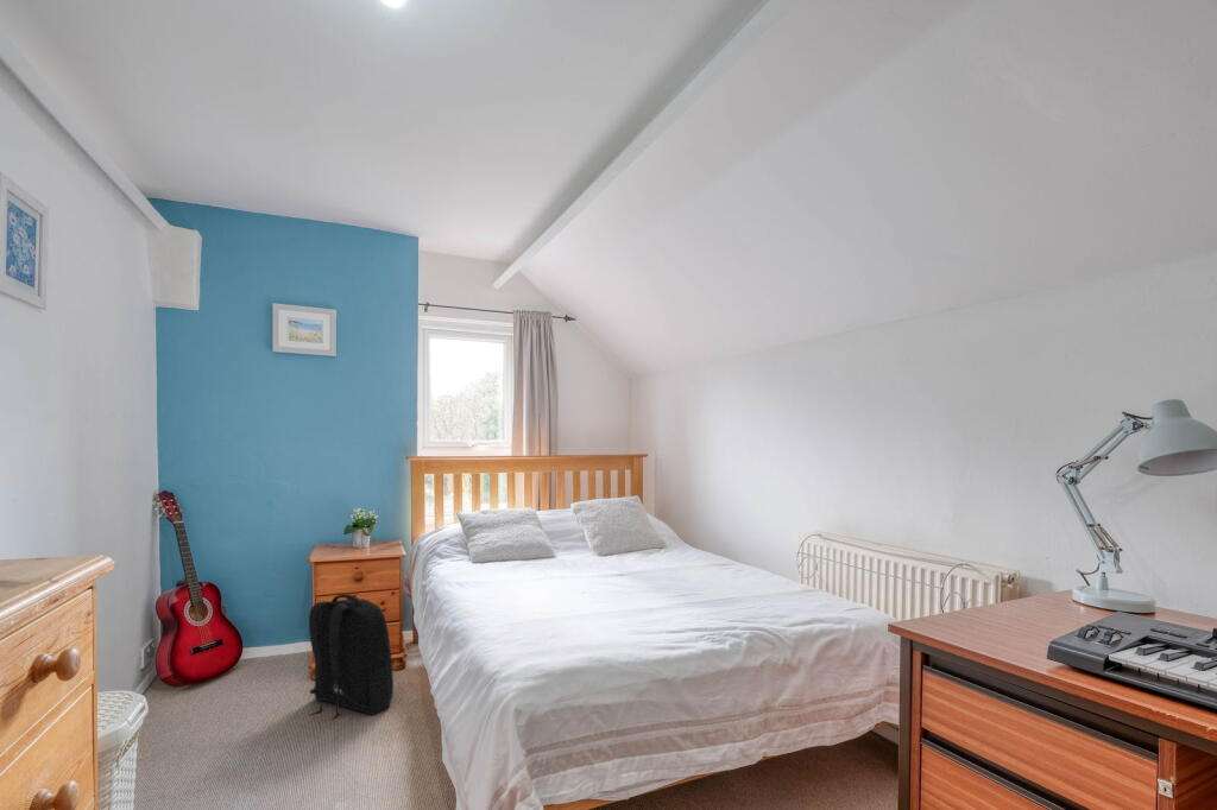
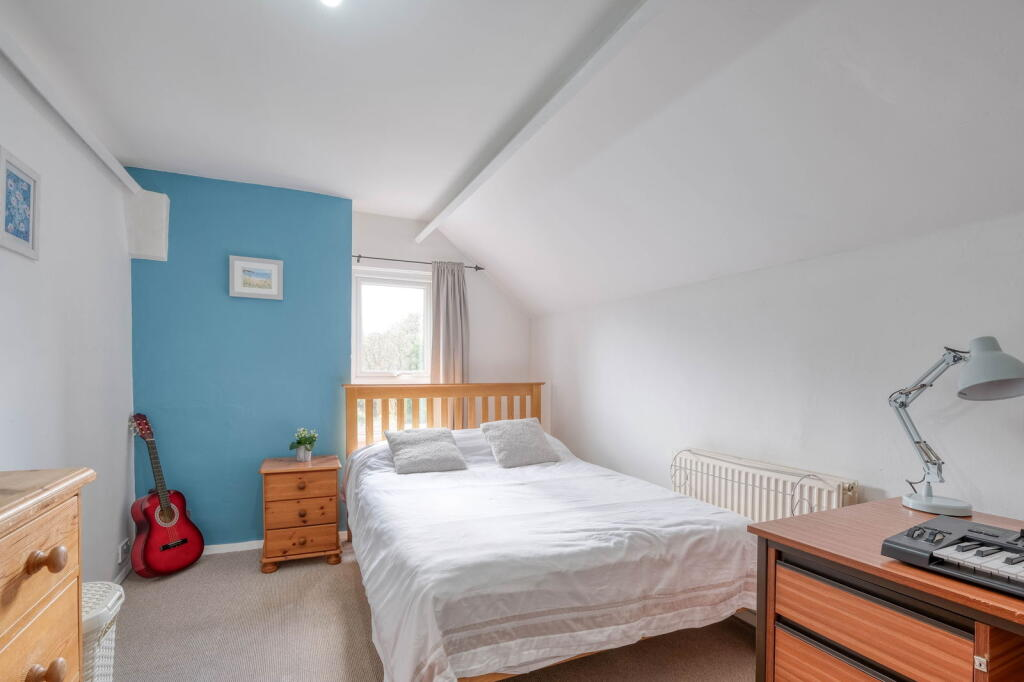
- backpack (346, 650)
